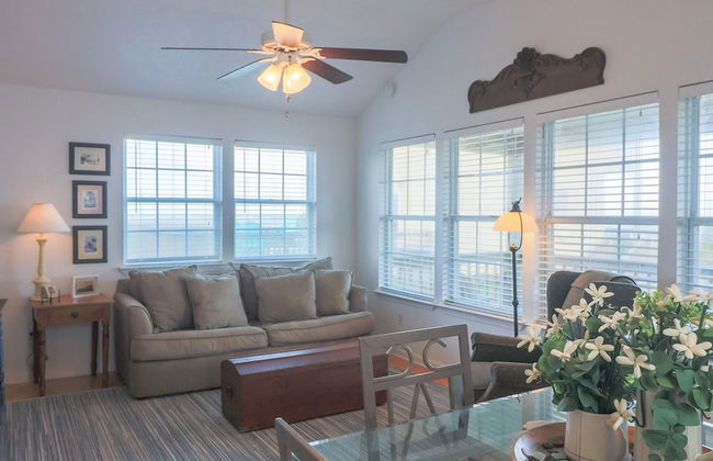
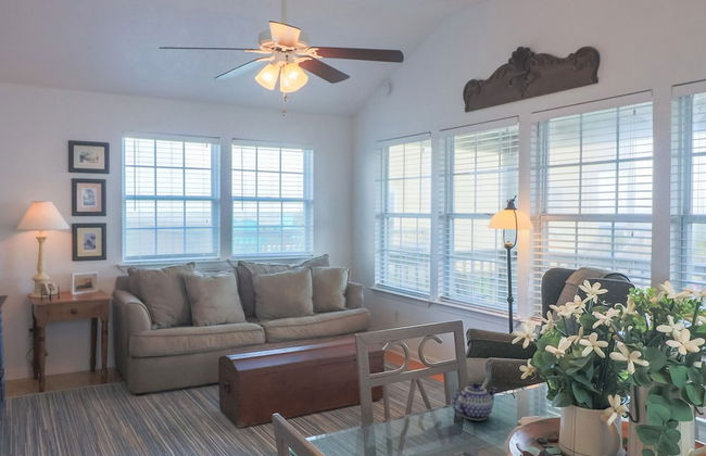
+ teapot (475, 400)
